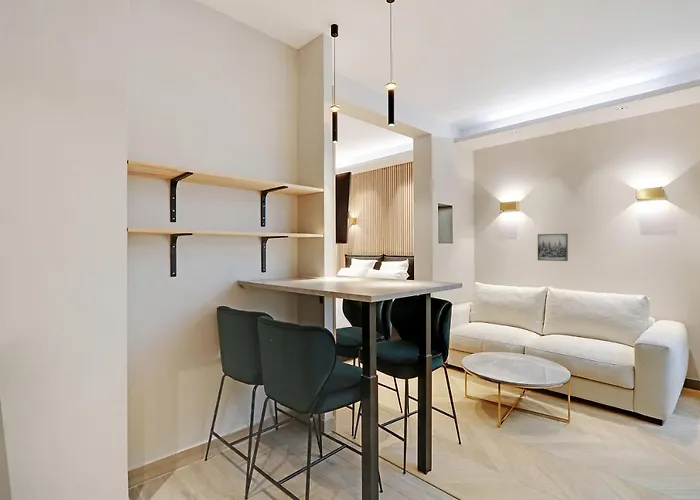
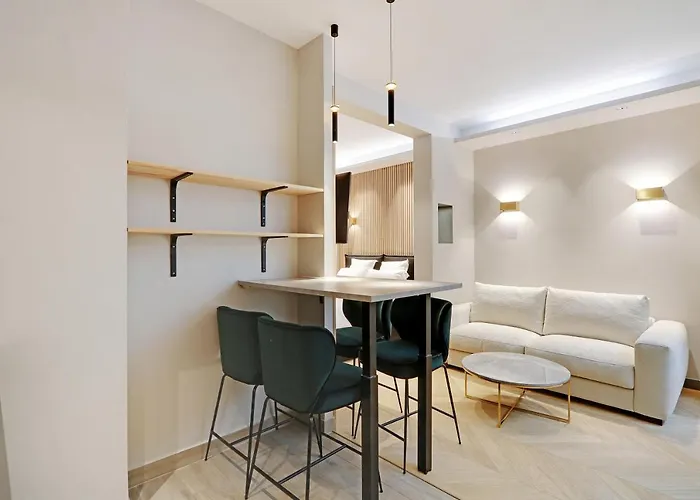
- wall art (552, 247)
